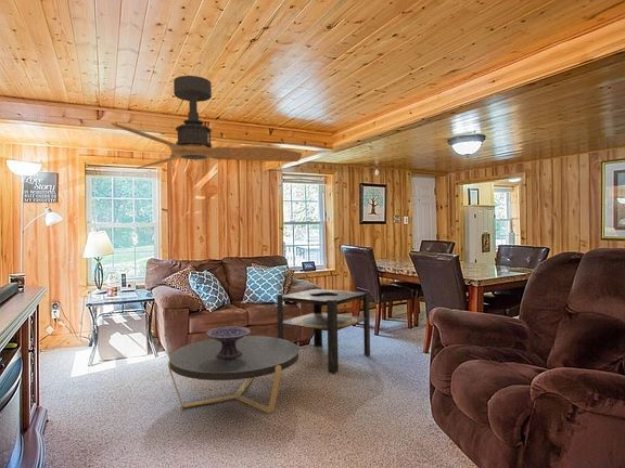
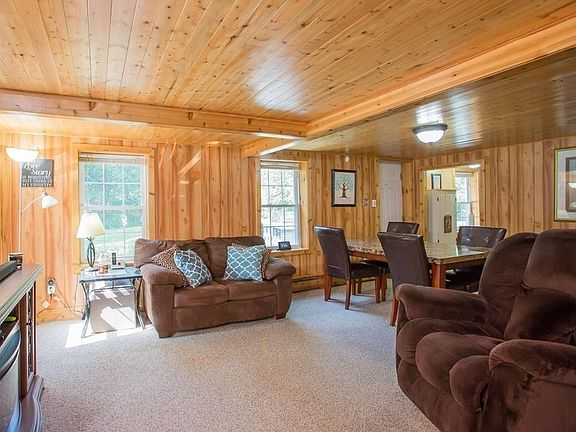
- coffee table (235, 374)
- side table (323, 325)
- decorative bowl (228, 342)
- ceiling fan (208, 128)
